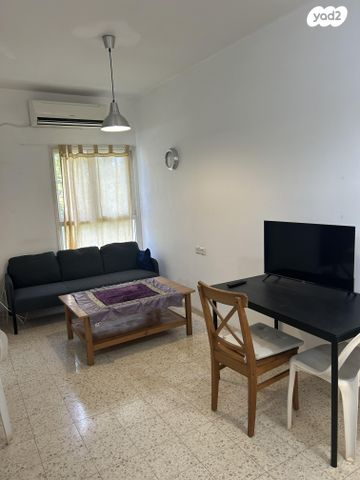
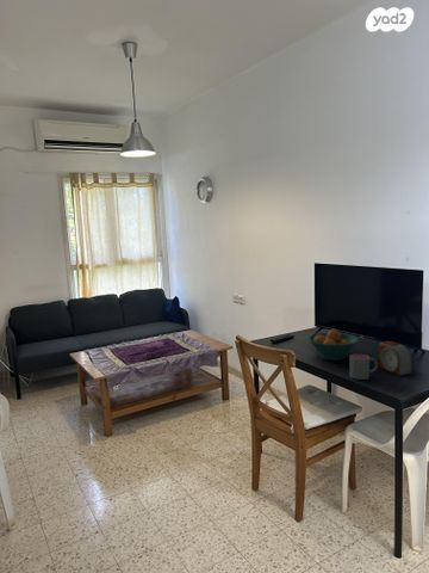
+ fruit bowl (332, 343)
+ alarm clock (393, 357)
+ mug (363, 365)
